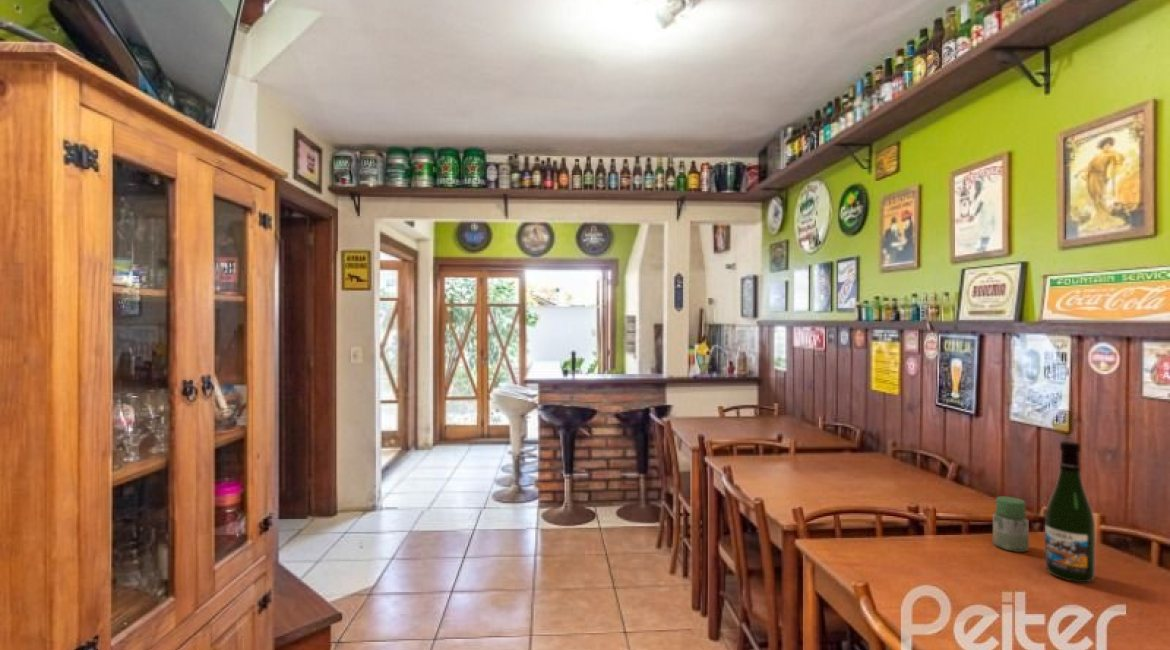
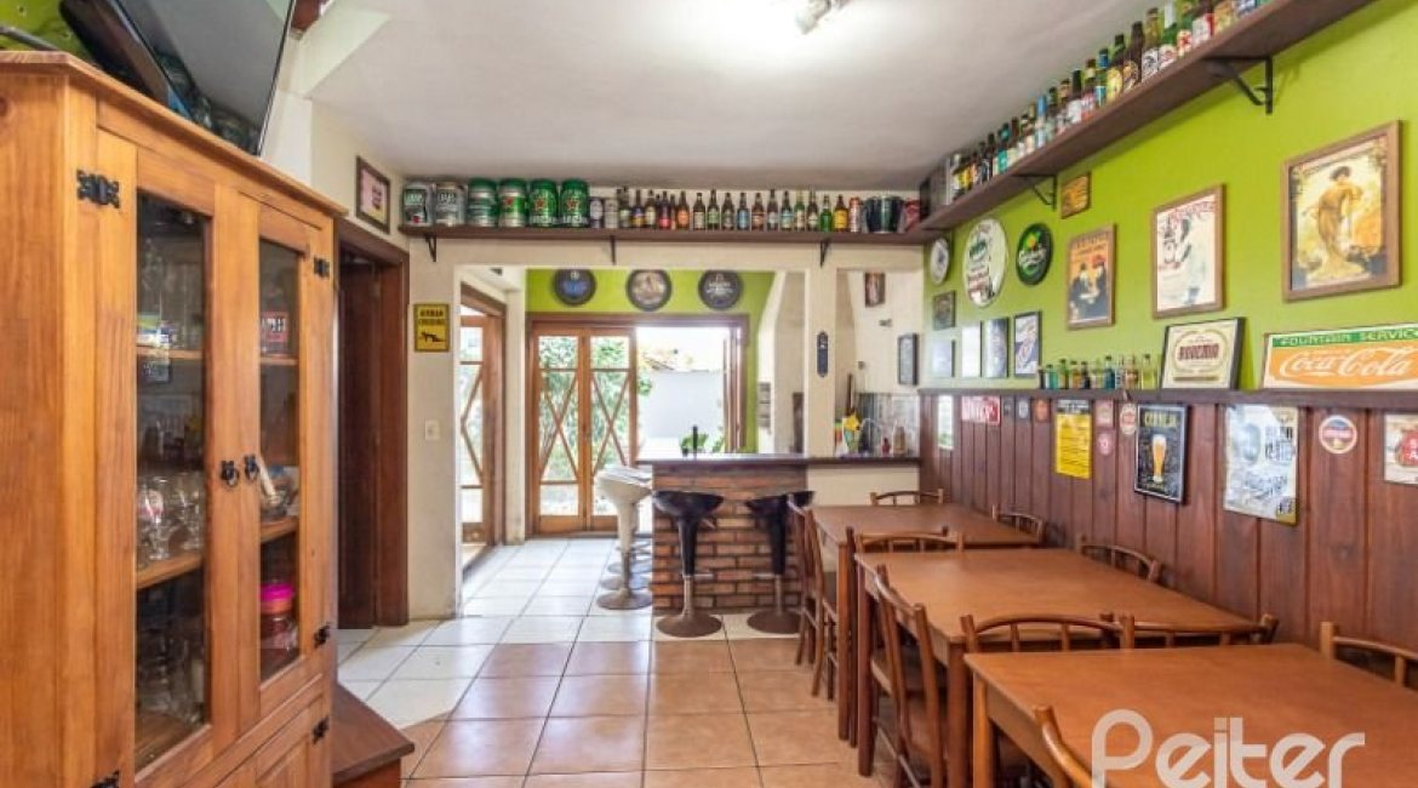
- beer bottle (1069, 509)
- jar (1010, 523)
